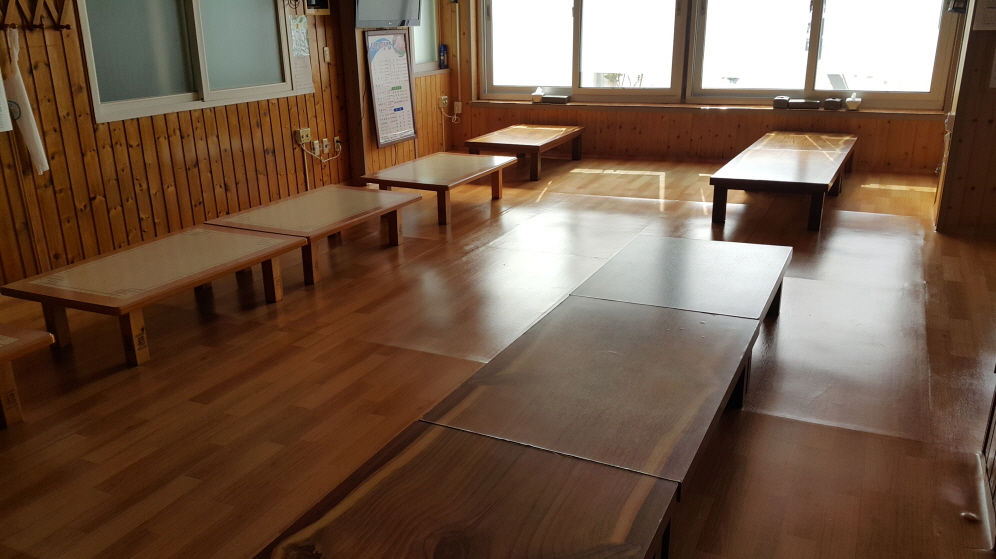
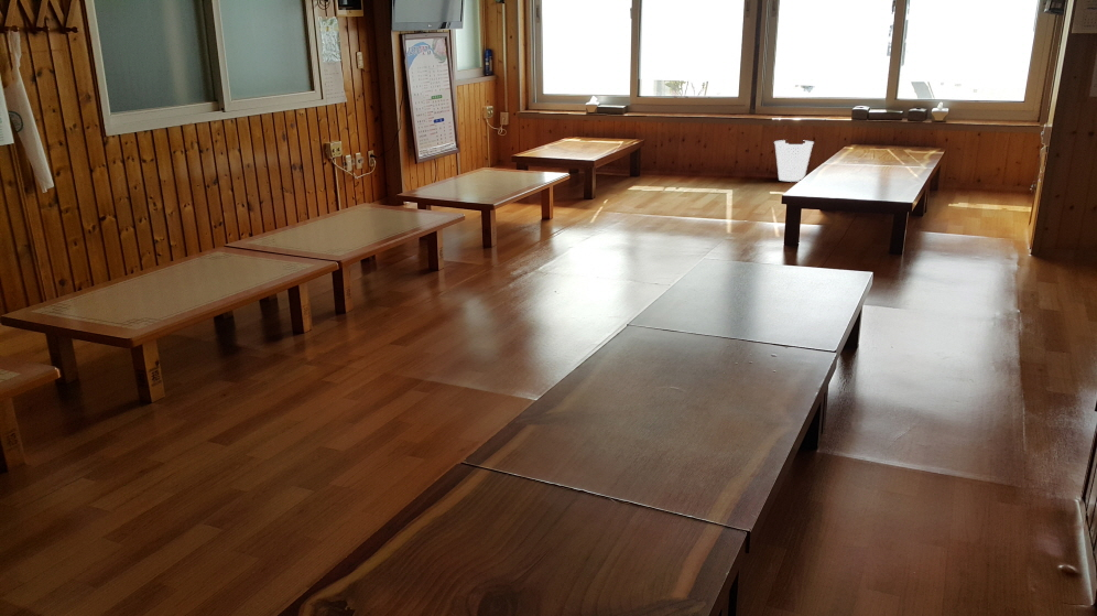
+ wastebasket (792, 161)
